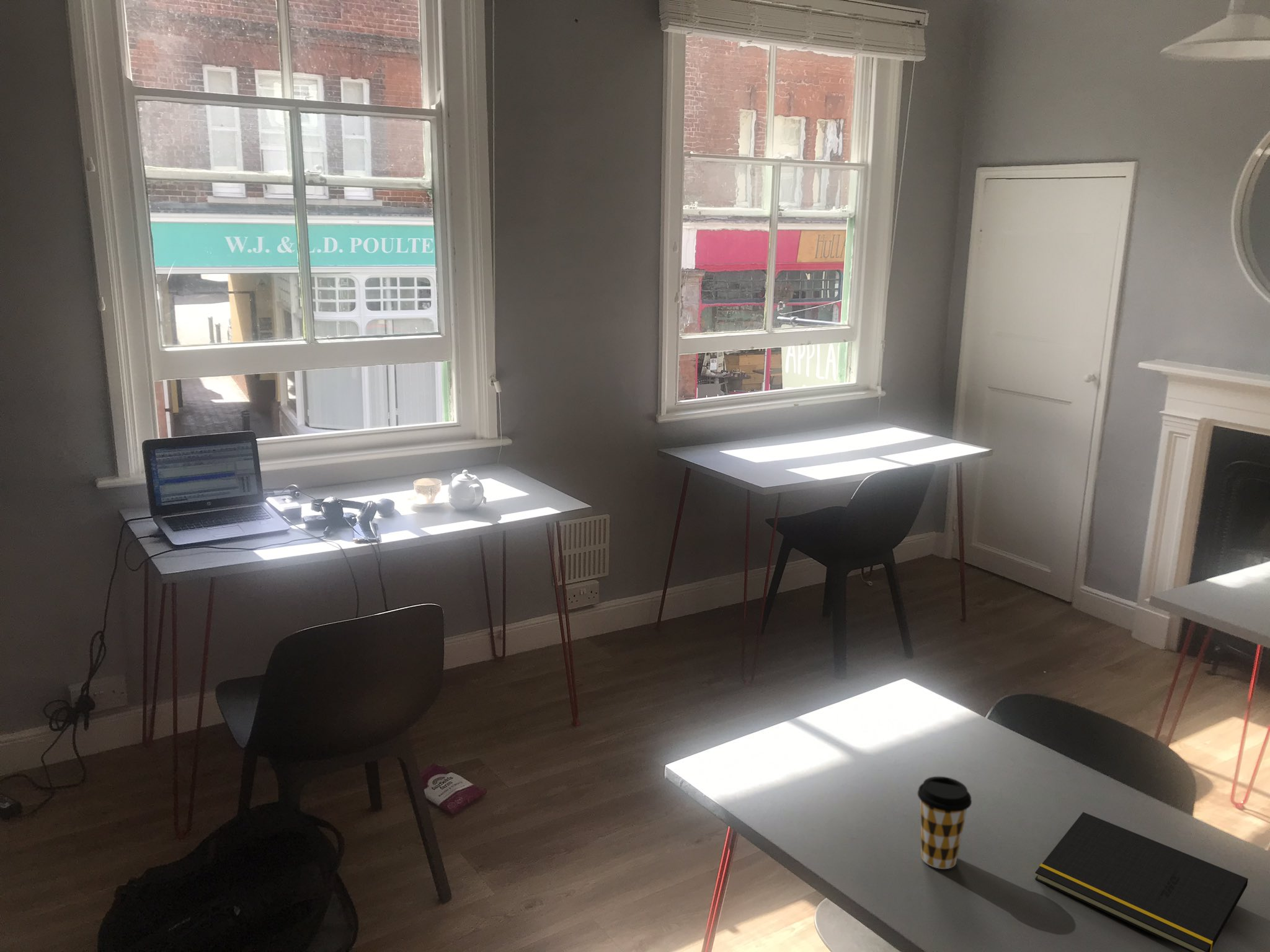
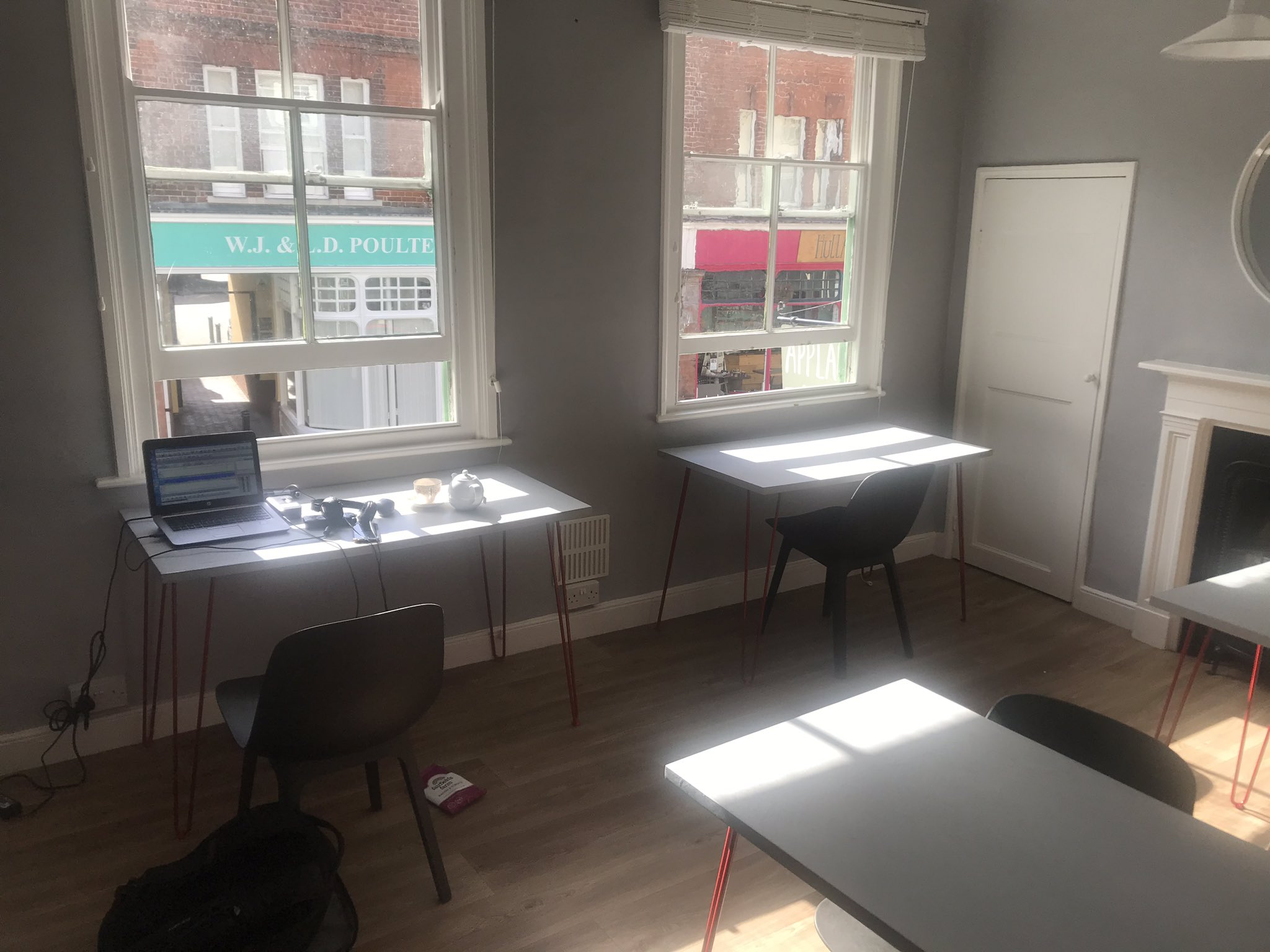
- notepad (1139, 879)
- coffee cup (941, 823)
